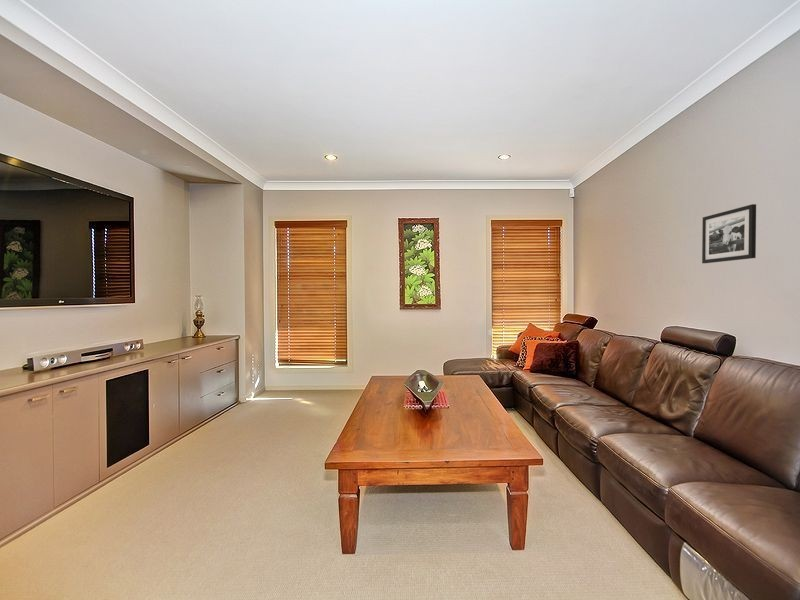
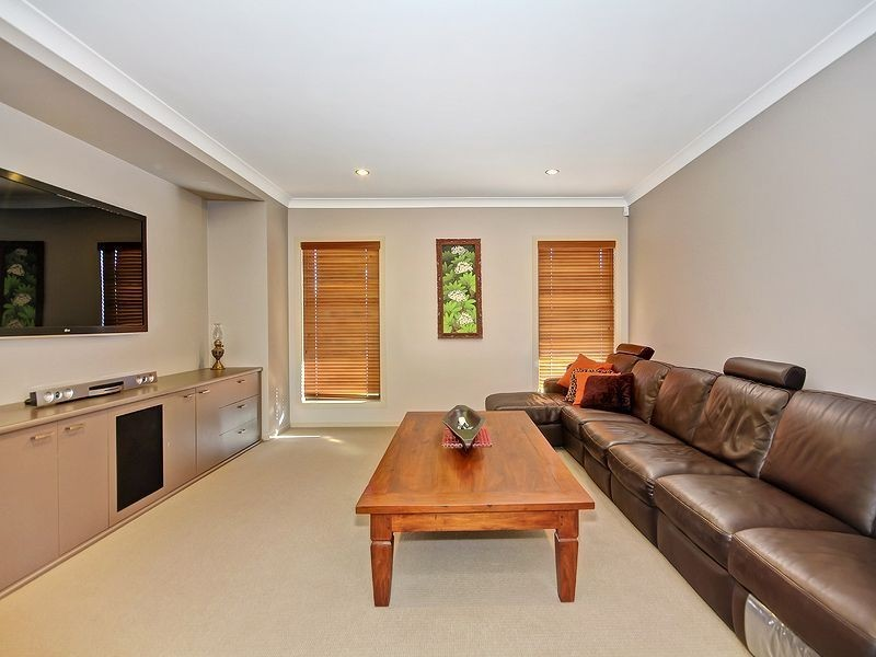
- picture frame (727, 236)
